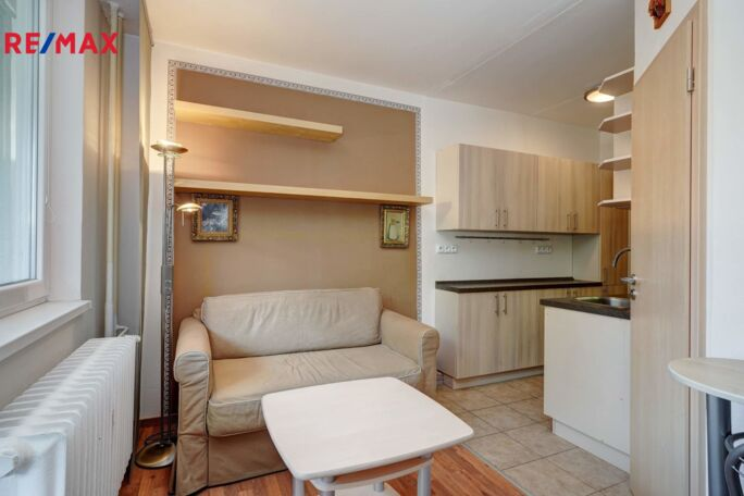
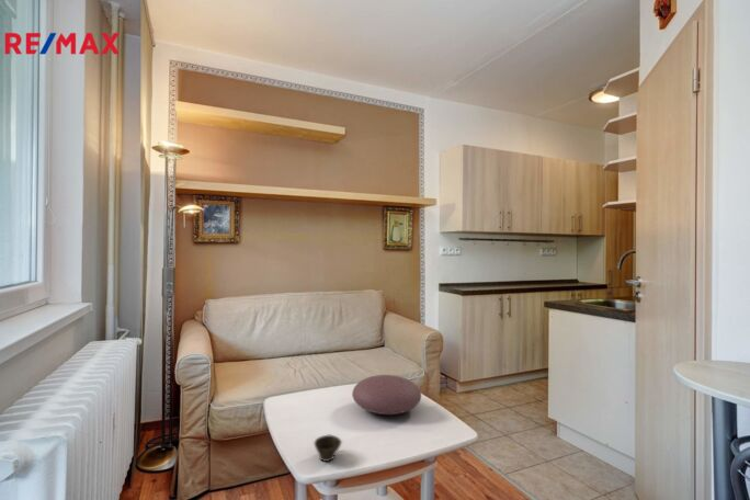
+ decorative bowl (386, 394)
+ cup (328, 448)
